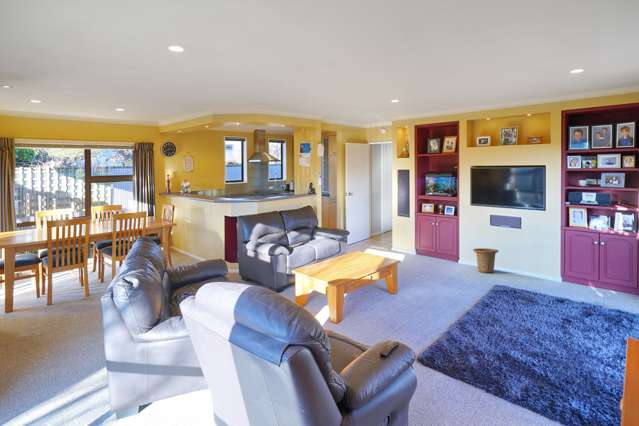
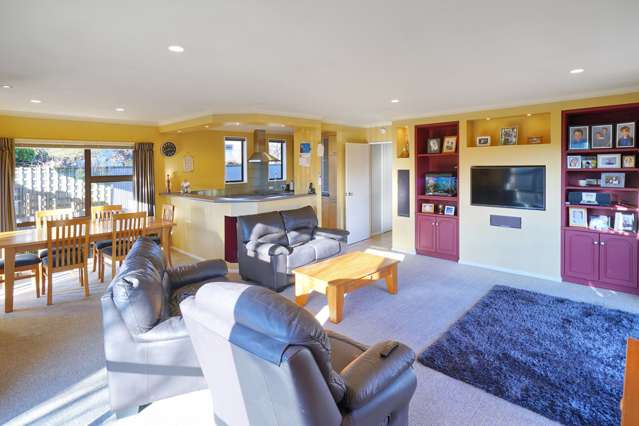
- basket (485, 260)
